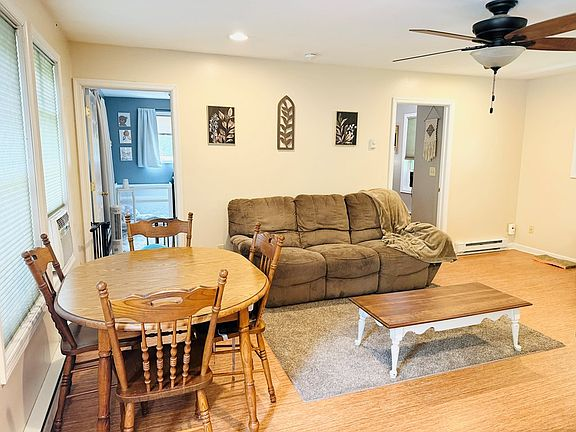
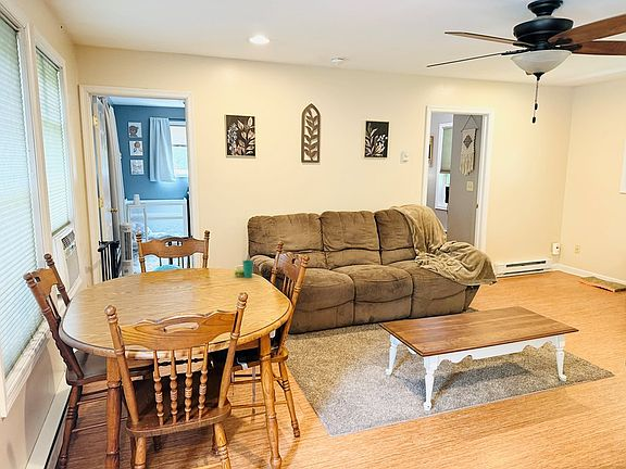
+ cup (243, 268)
